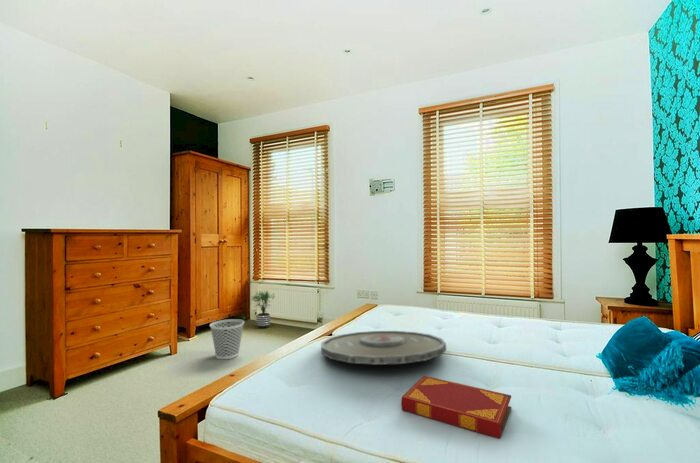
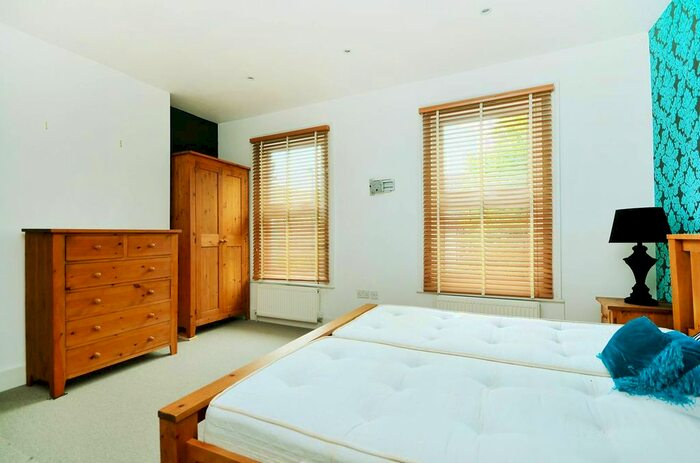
- wastebasket (227, 339)
- serving tray (382, 344)
- potted plant (262, 308)
- hardback book (456, 402)
